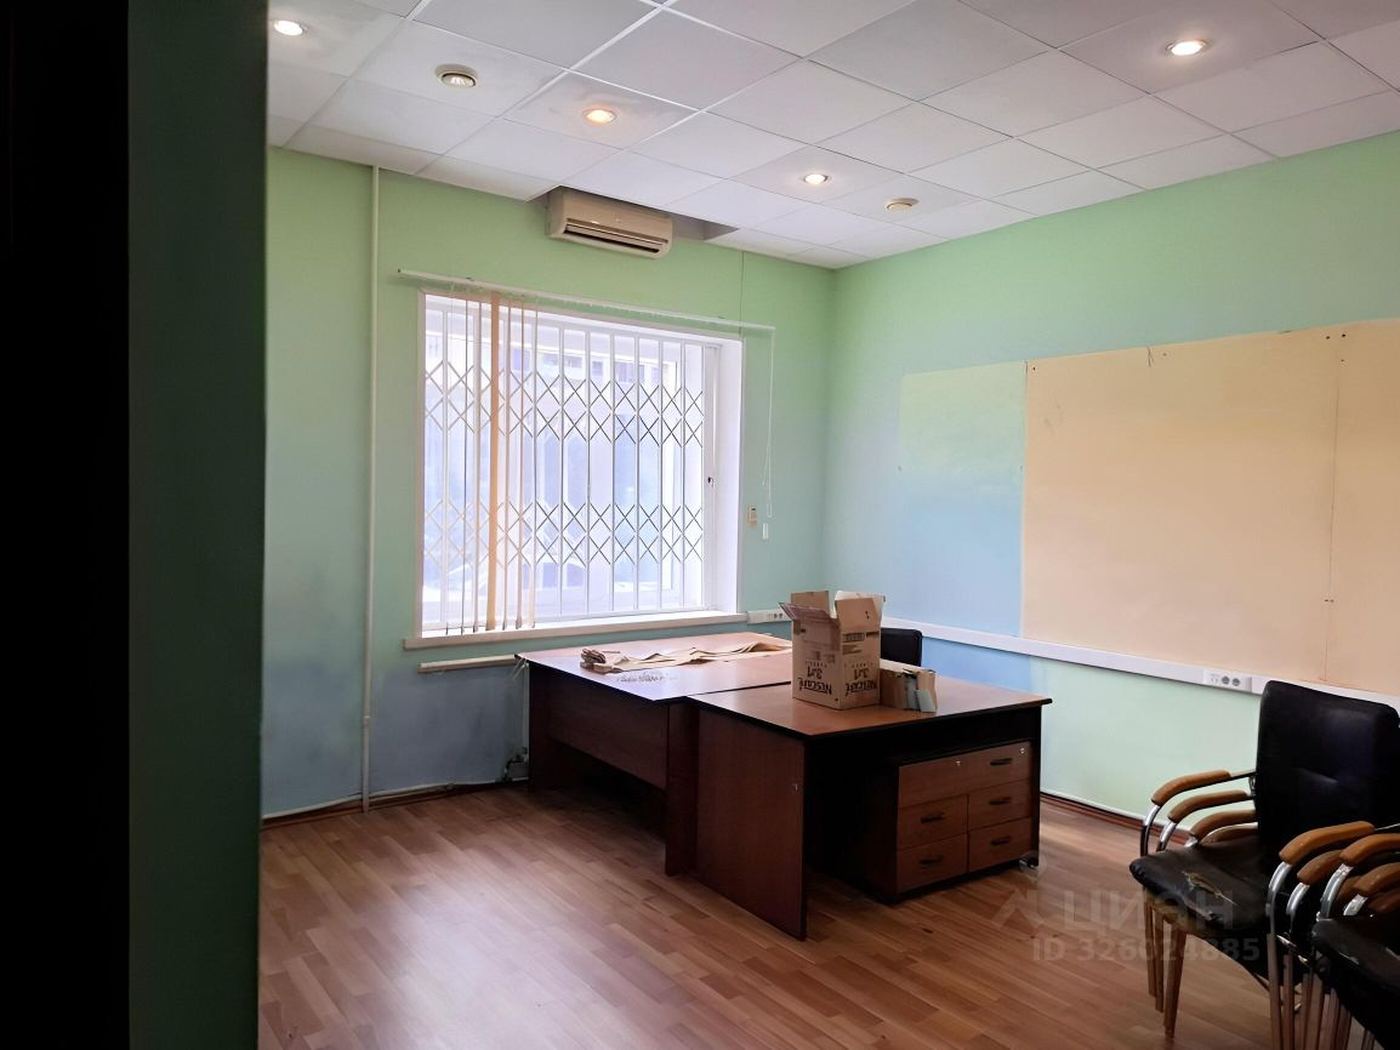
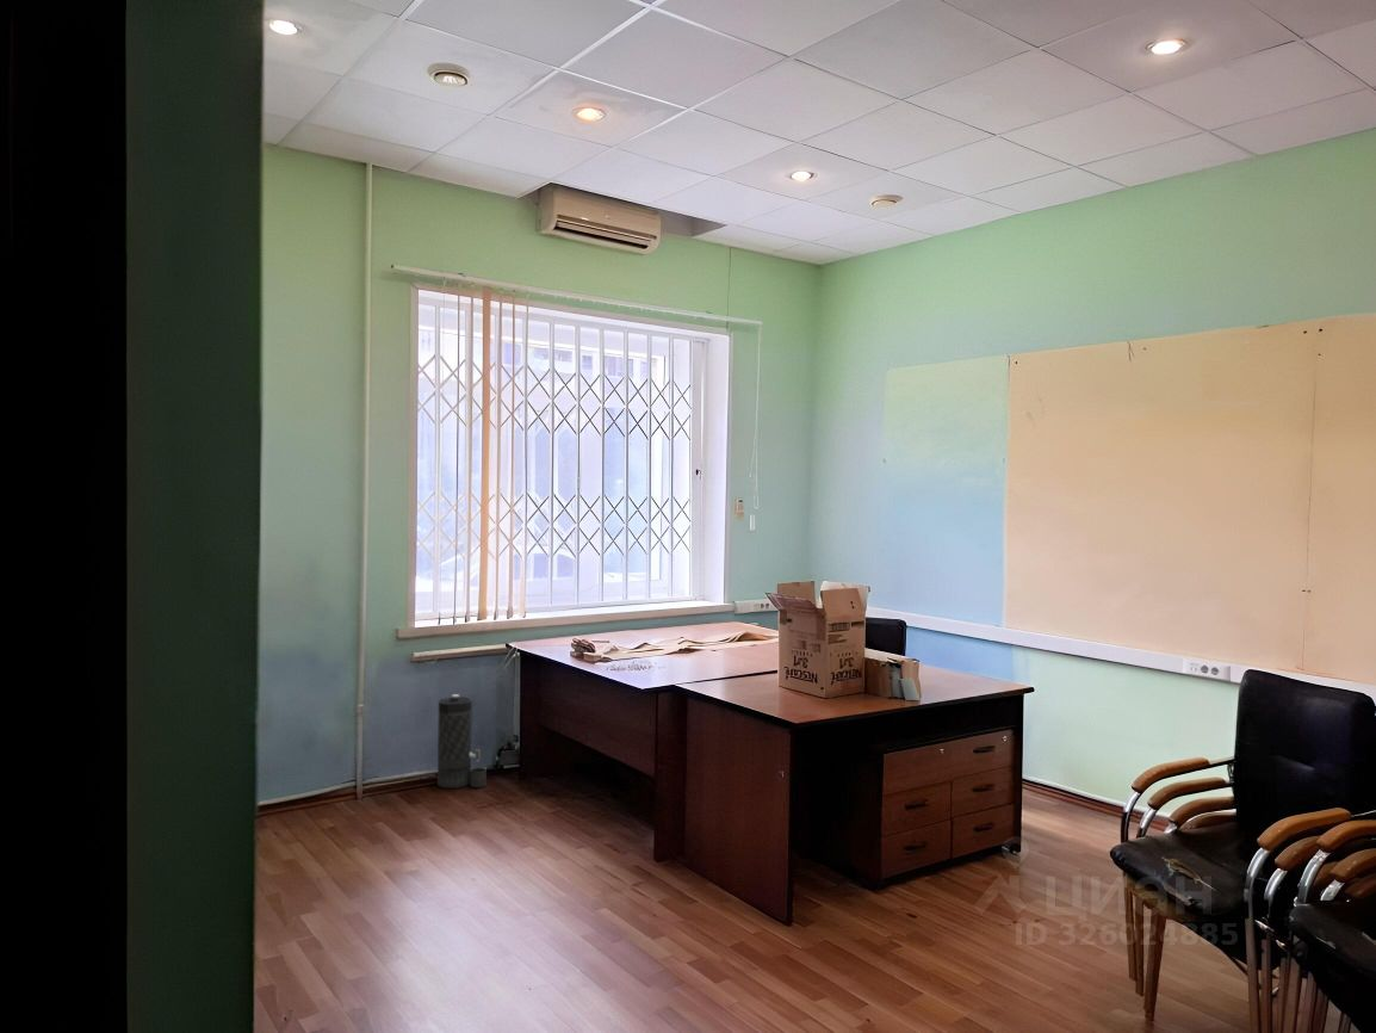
+ canister (460, 740)
